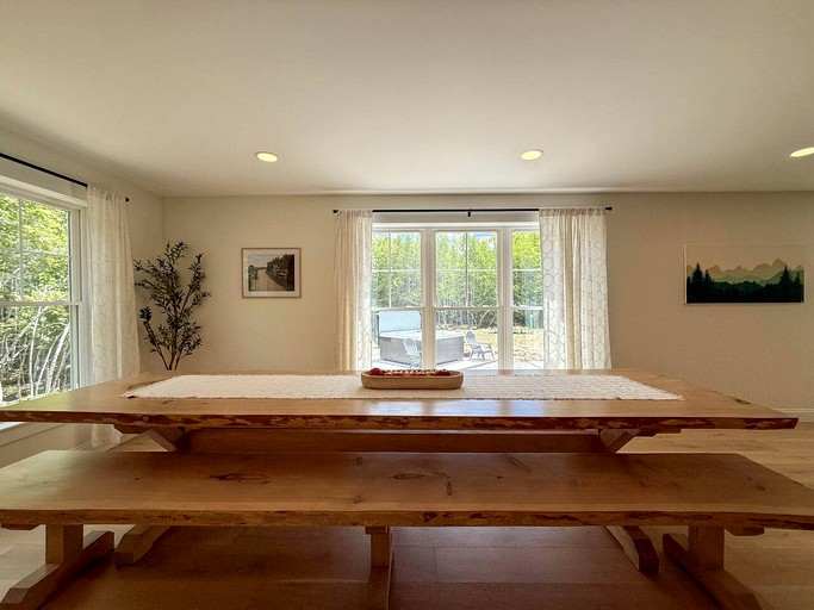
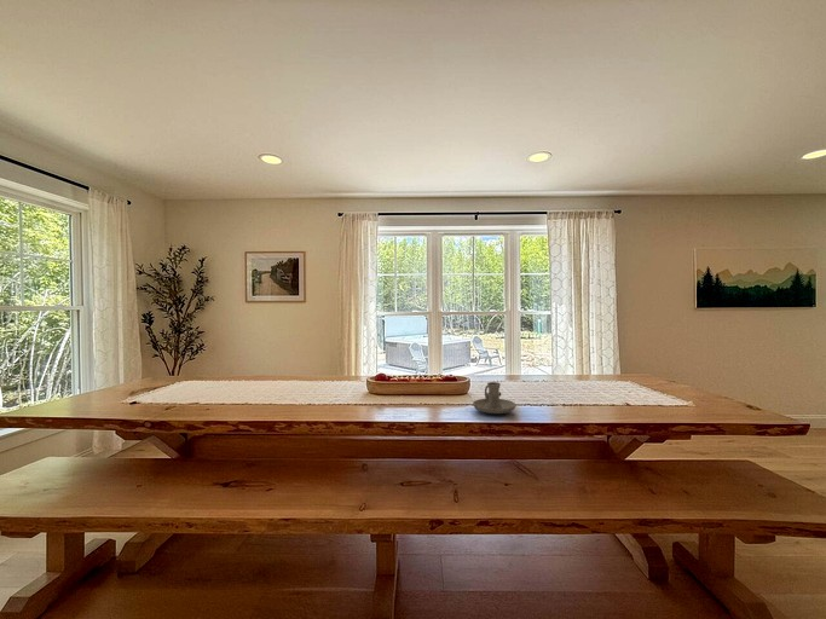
+ candle holder (492, 395)
